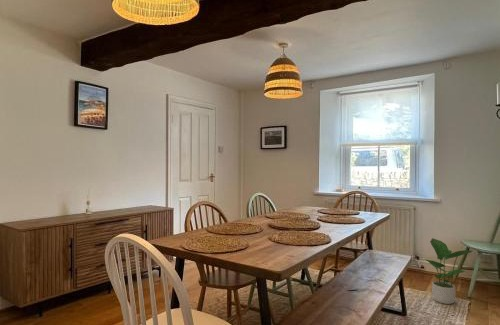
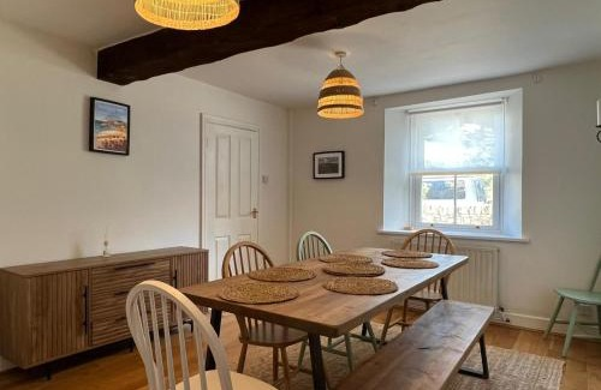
- potted plant (444, 272)
